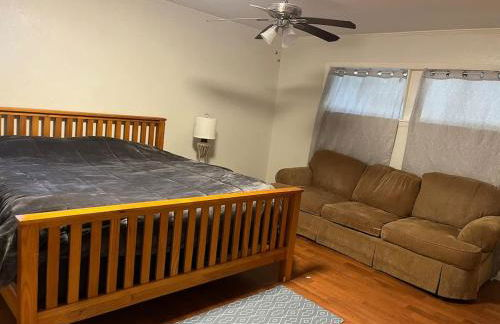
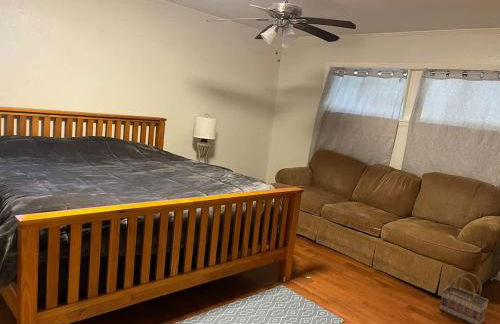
+ basket (465, 295)
